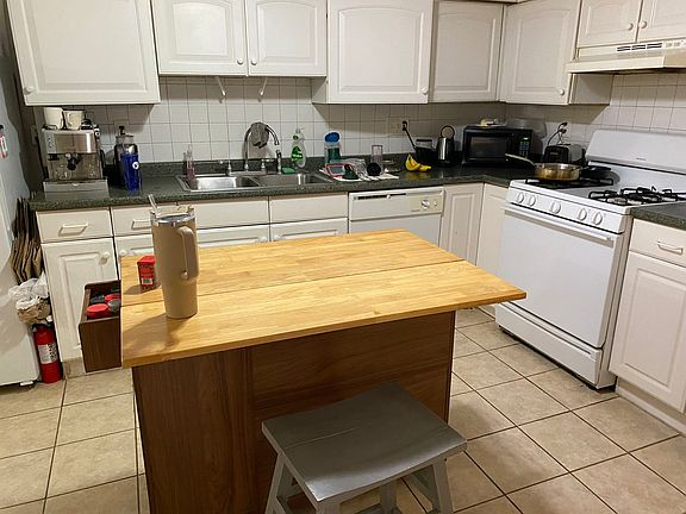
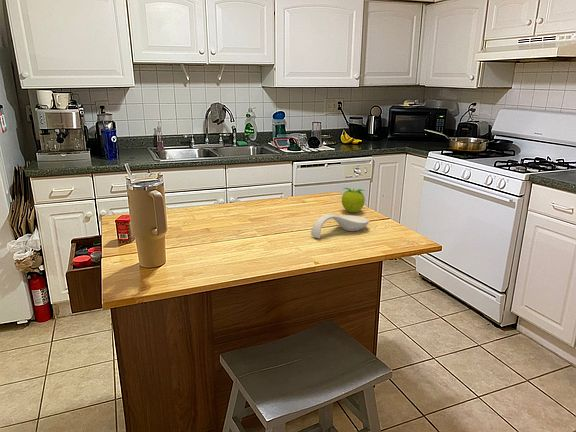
+ spoon rest (340, 222)
+ fruit (353, 200)
